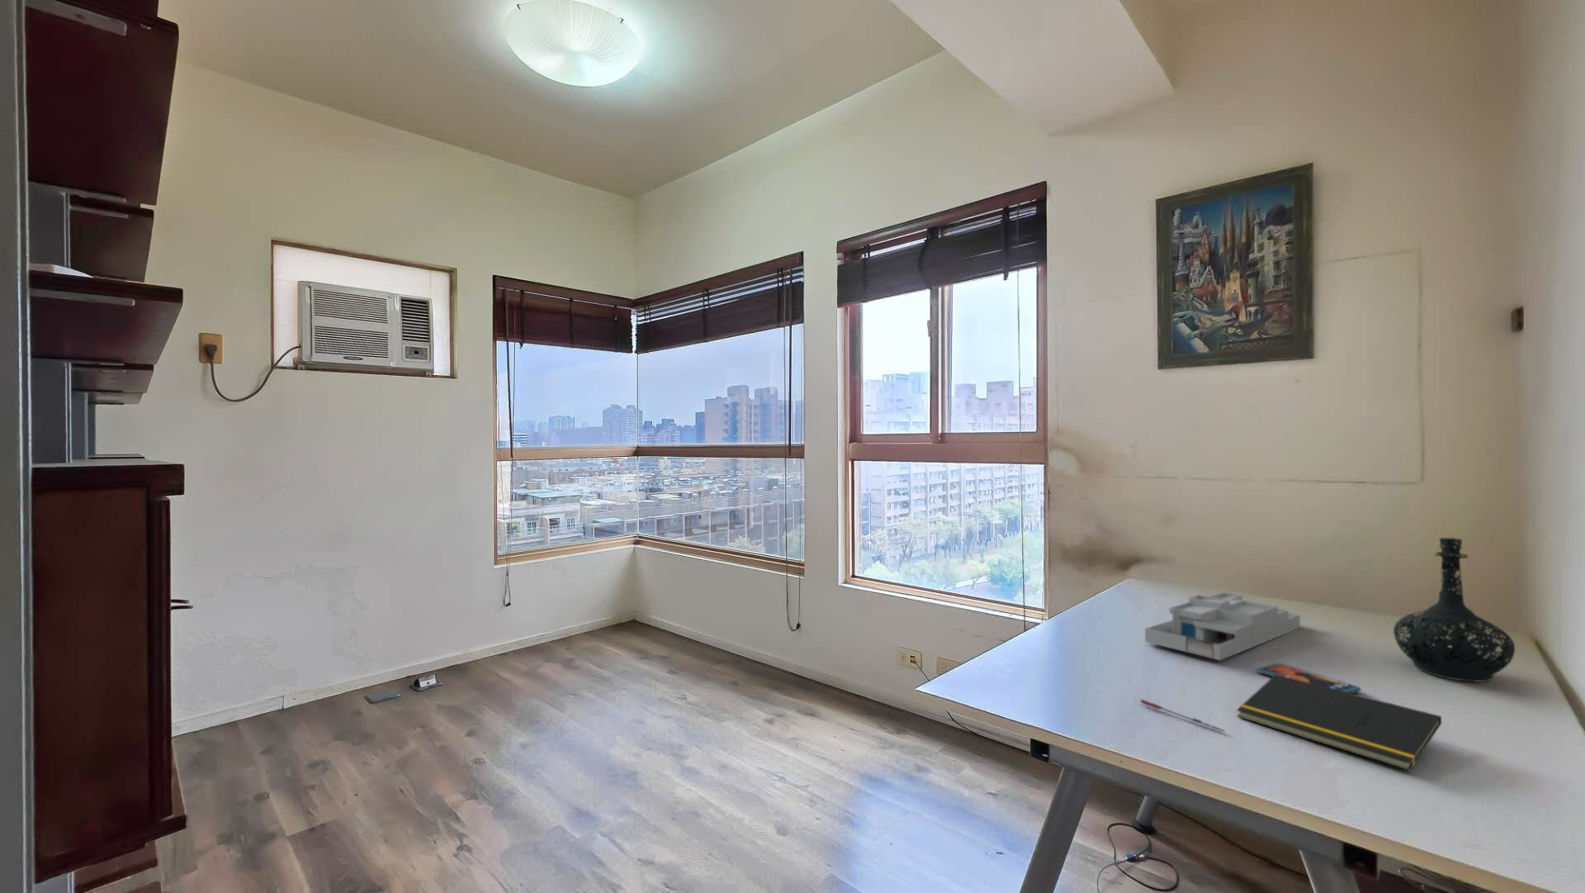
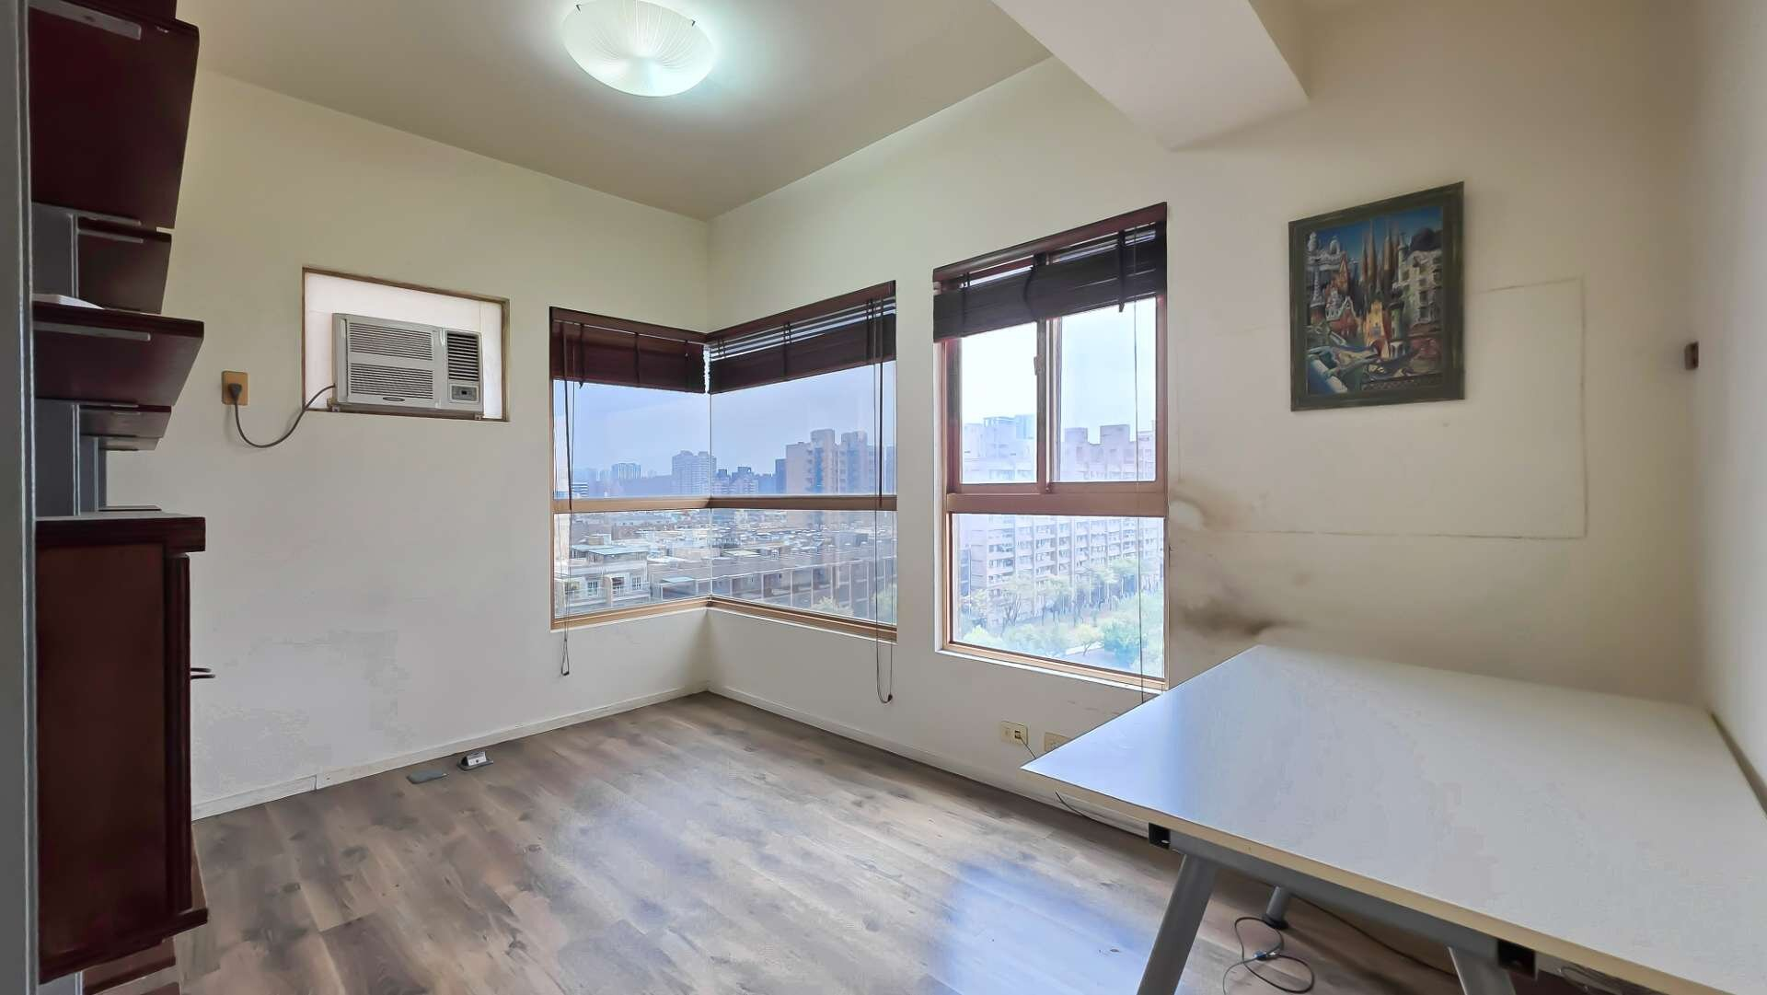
- desk organizer (1225, 617)
- bottle (1450, 605)
- notepad (1334, 717)
- smartphone (1306, 678)
- pen (1180, 714)
